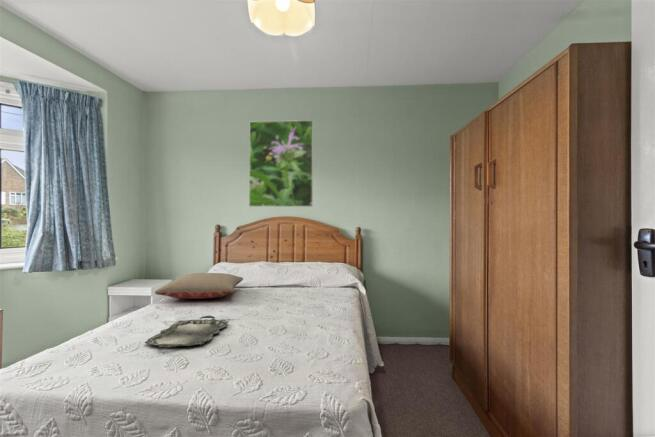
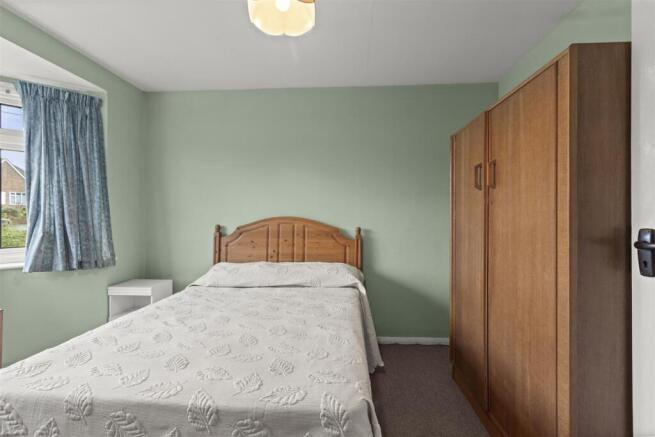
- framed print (281, 163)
- pillow (203, 284)
- serving tray (190, 331)
